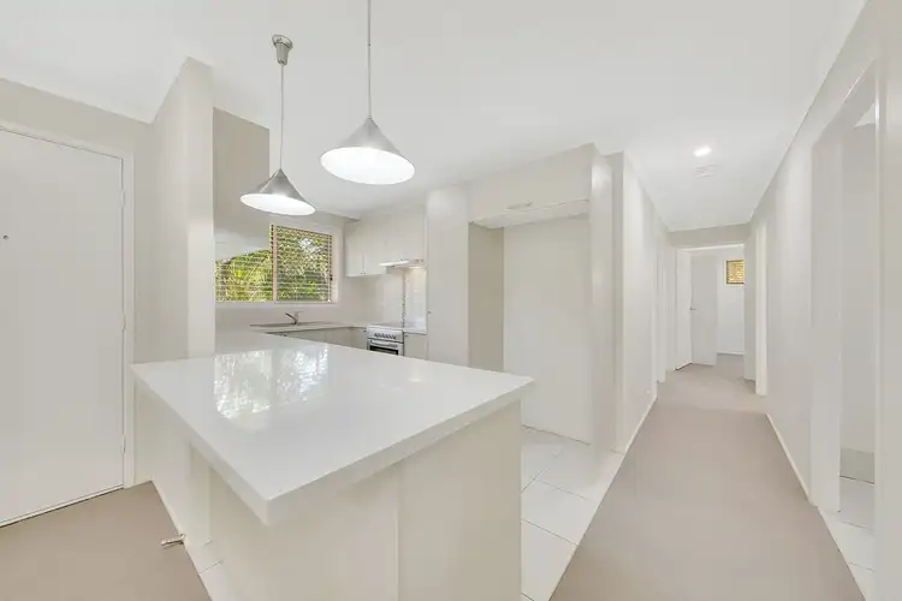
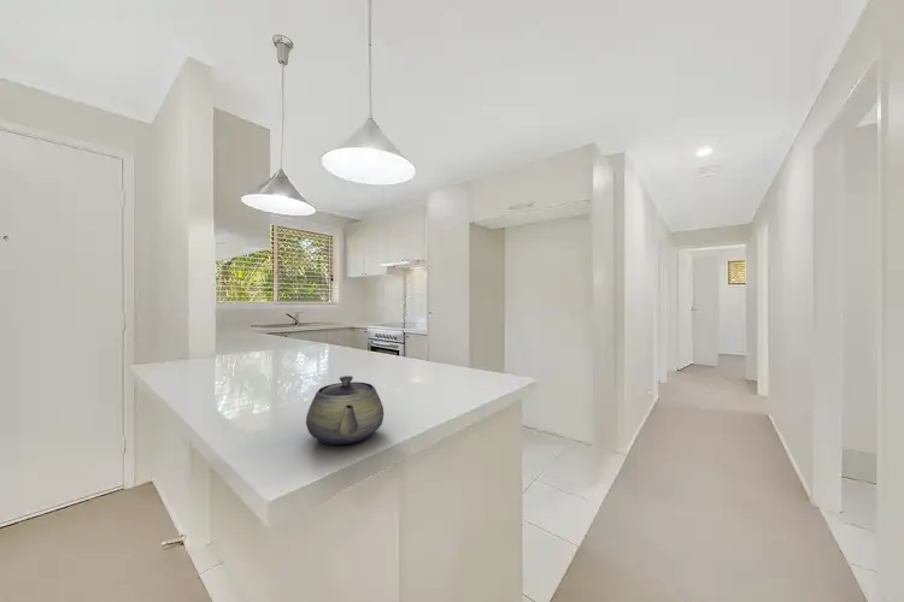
+ teapot (346, 406)
